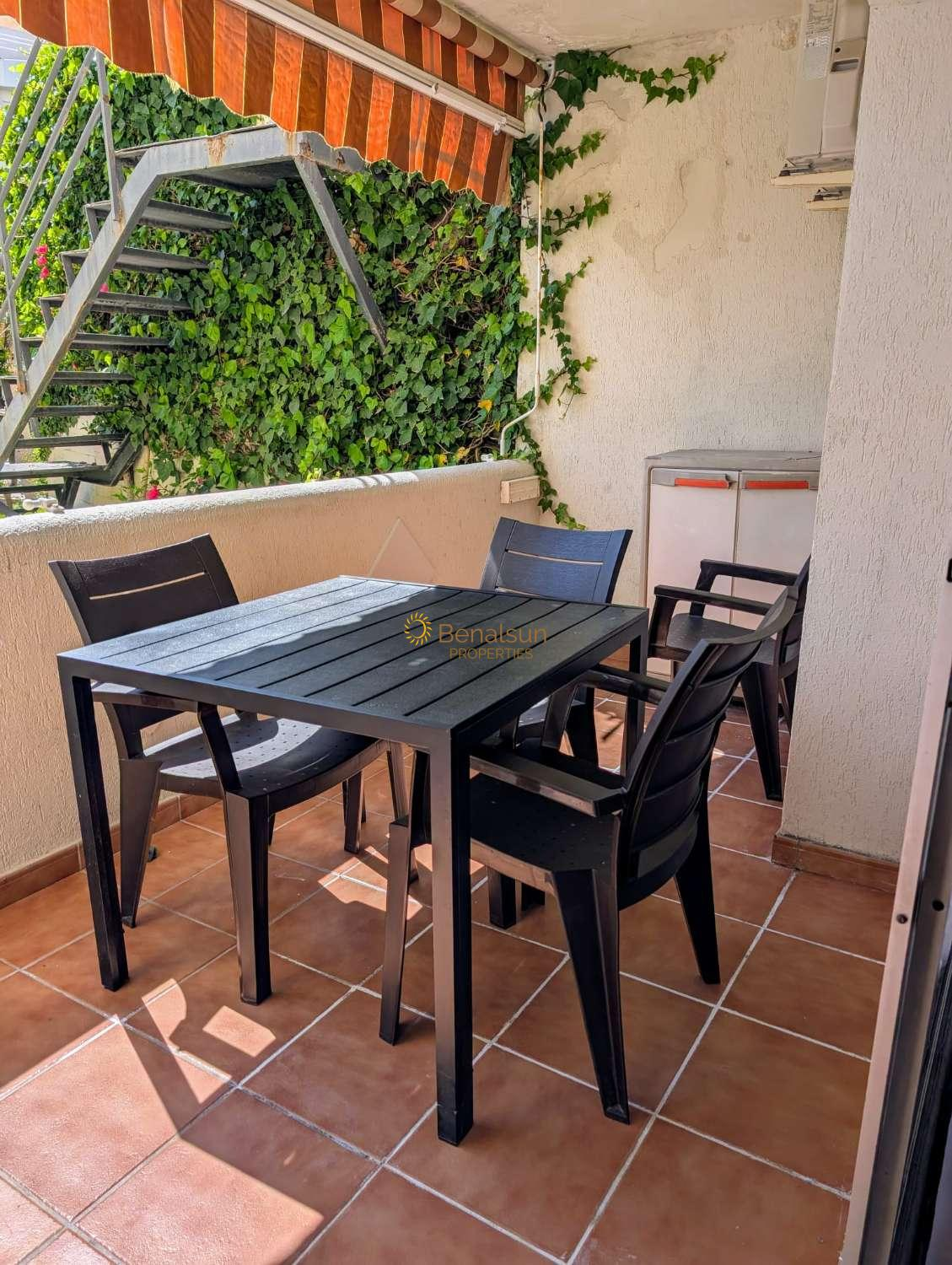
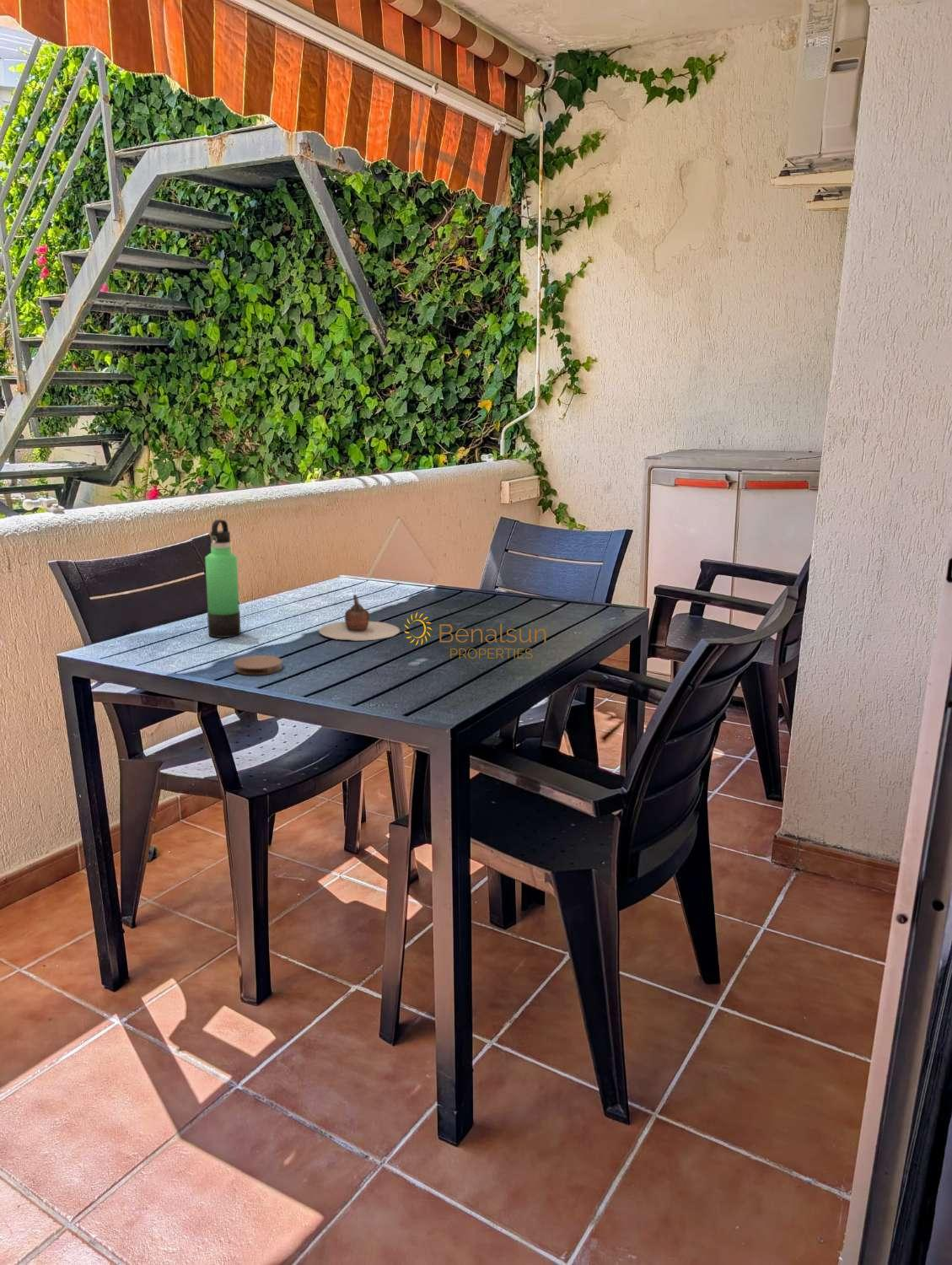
+ teapot (359, 613)
+ coaster (258, 665)
+ thermos bottle (222, 577)
